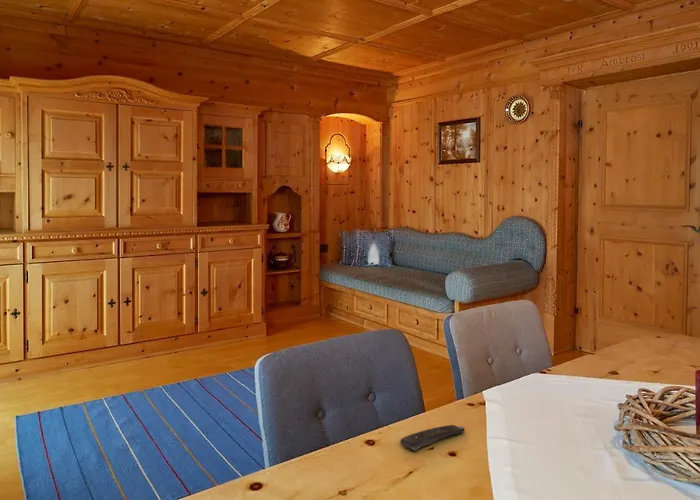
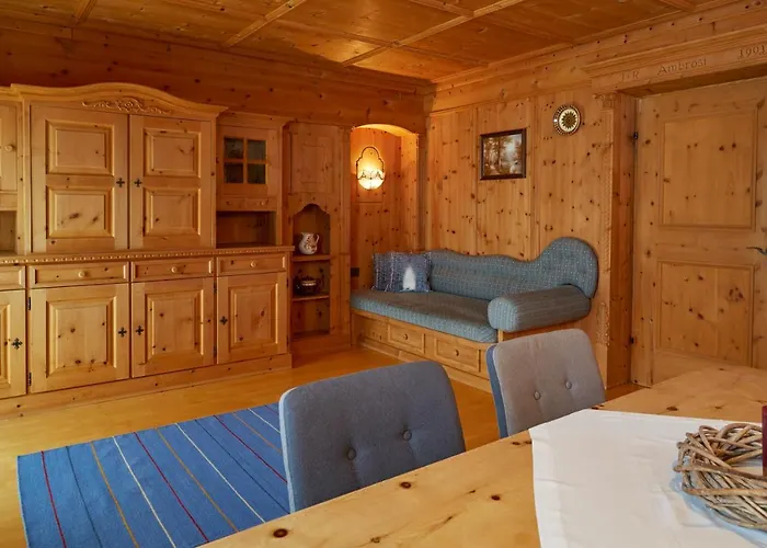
- remote control (435, 434)
